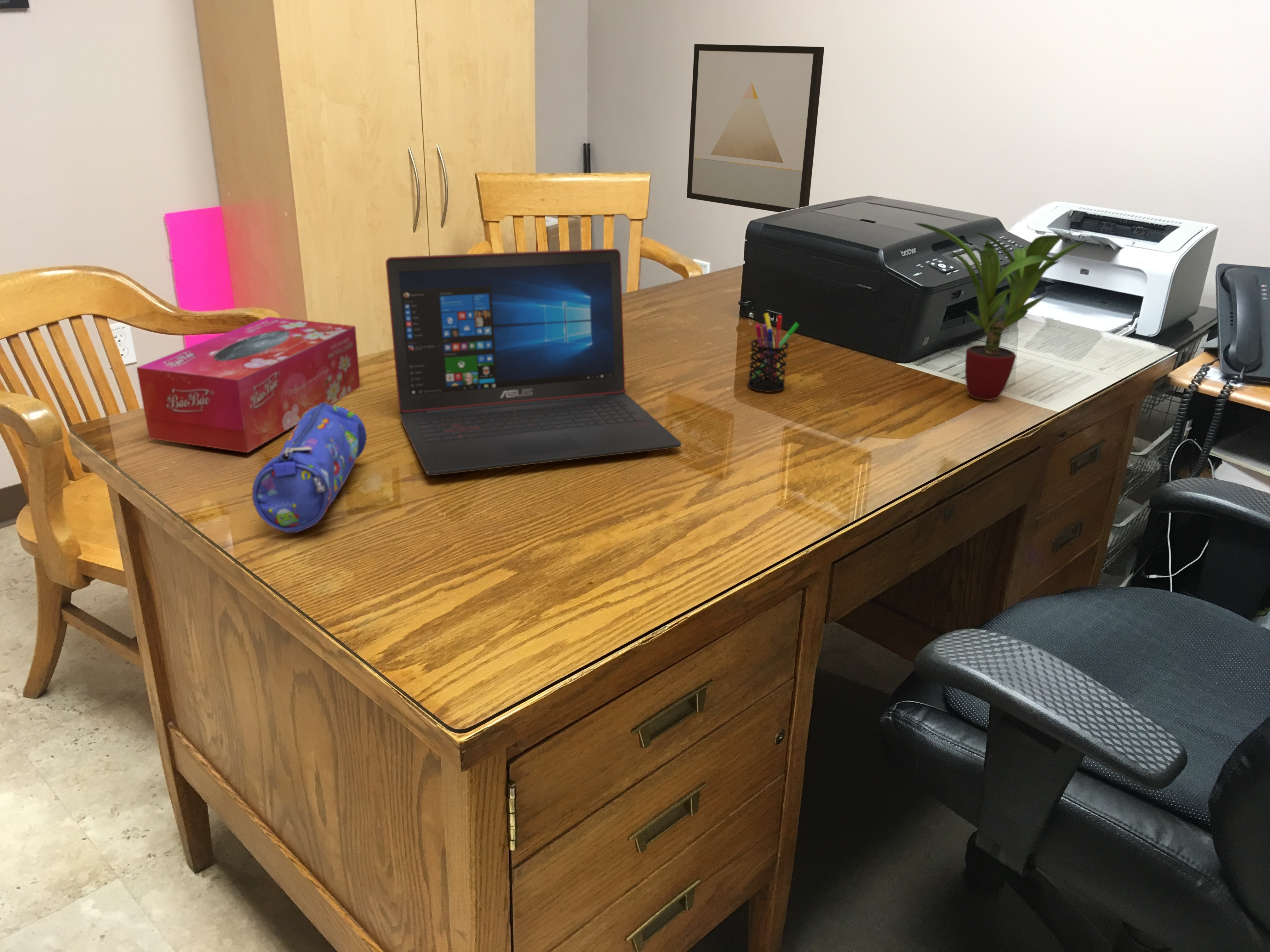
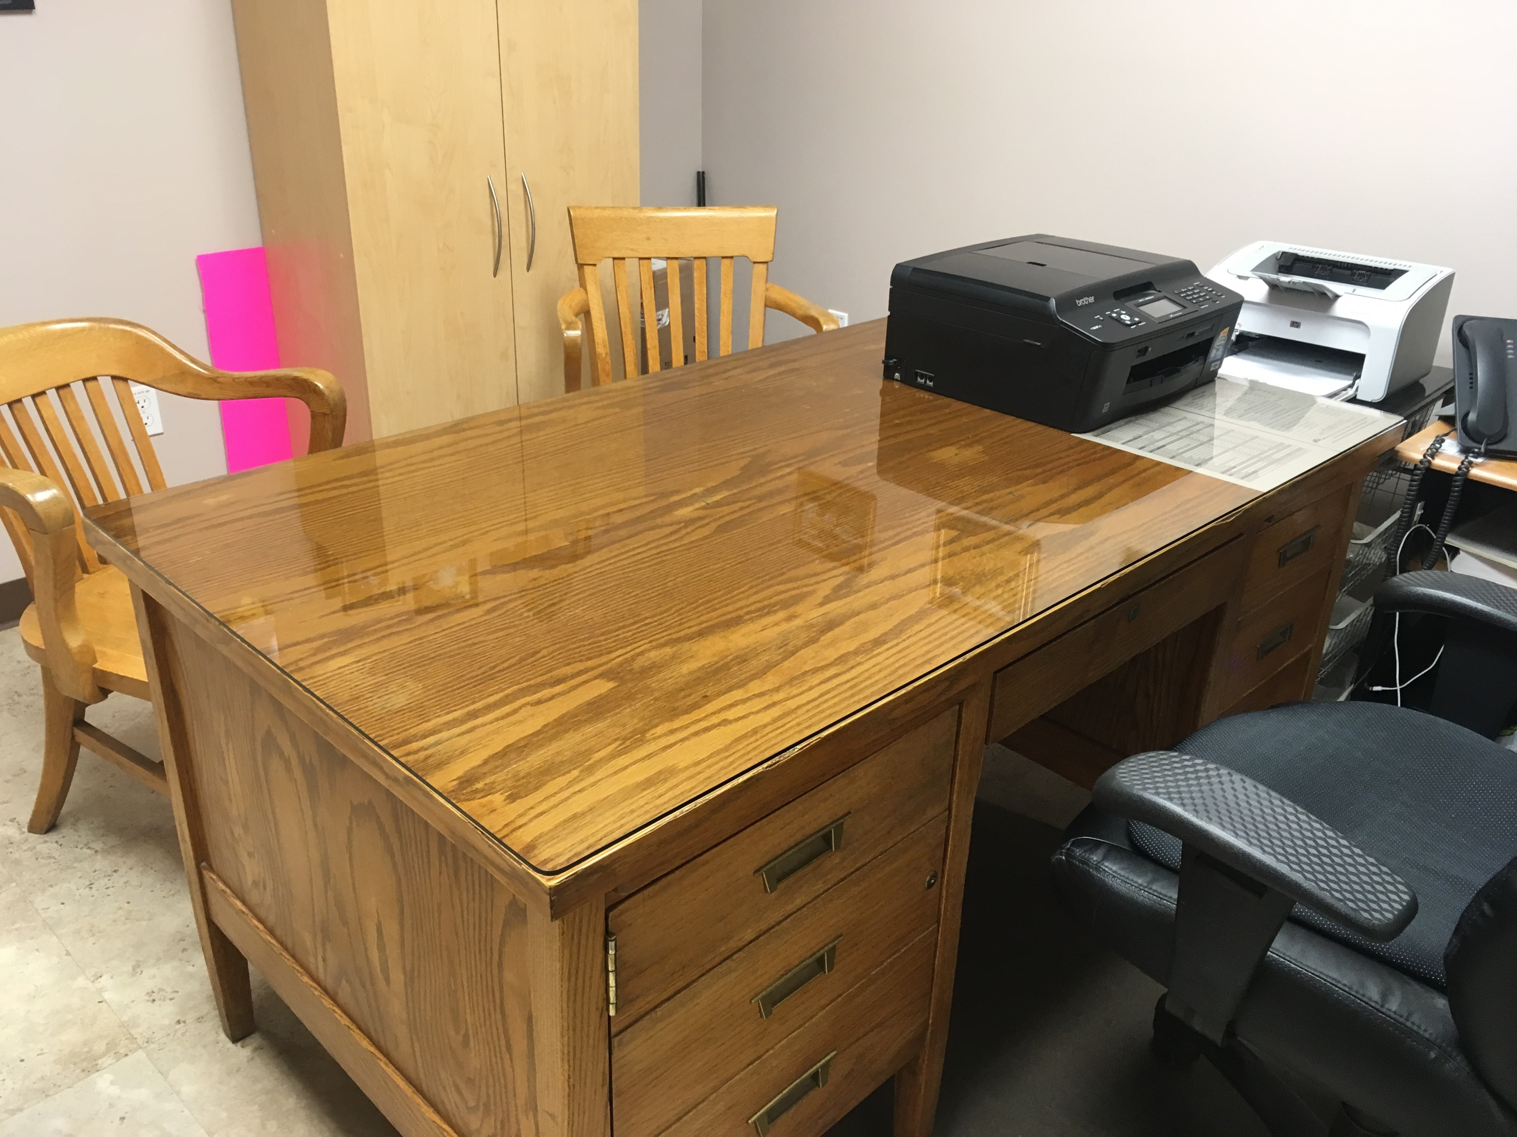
- laptop (533, 353)
- pen holder (774, 349)
- wall art (750, 128)
- potted plant (983, 311)
- tissue box (259, 378)
- pencil case (312, 461)
